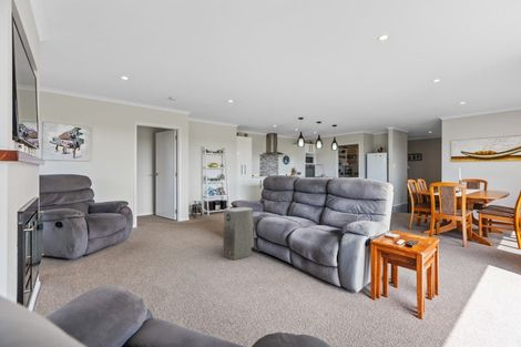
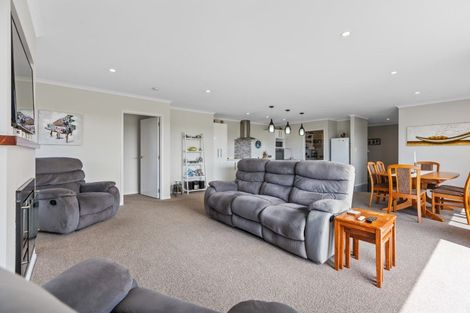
- air purifier (238, 232)
